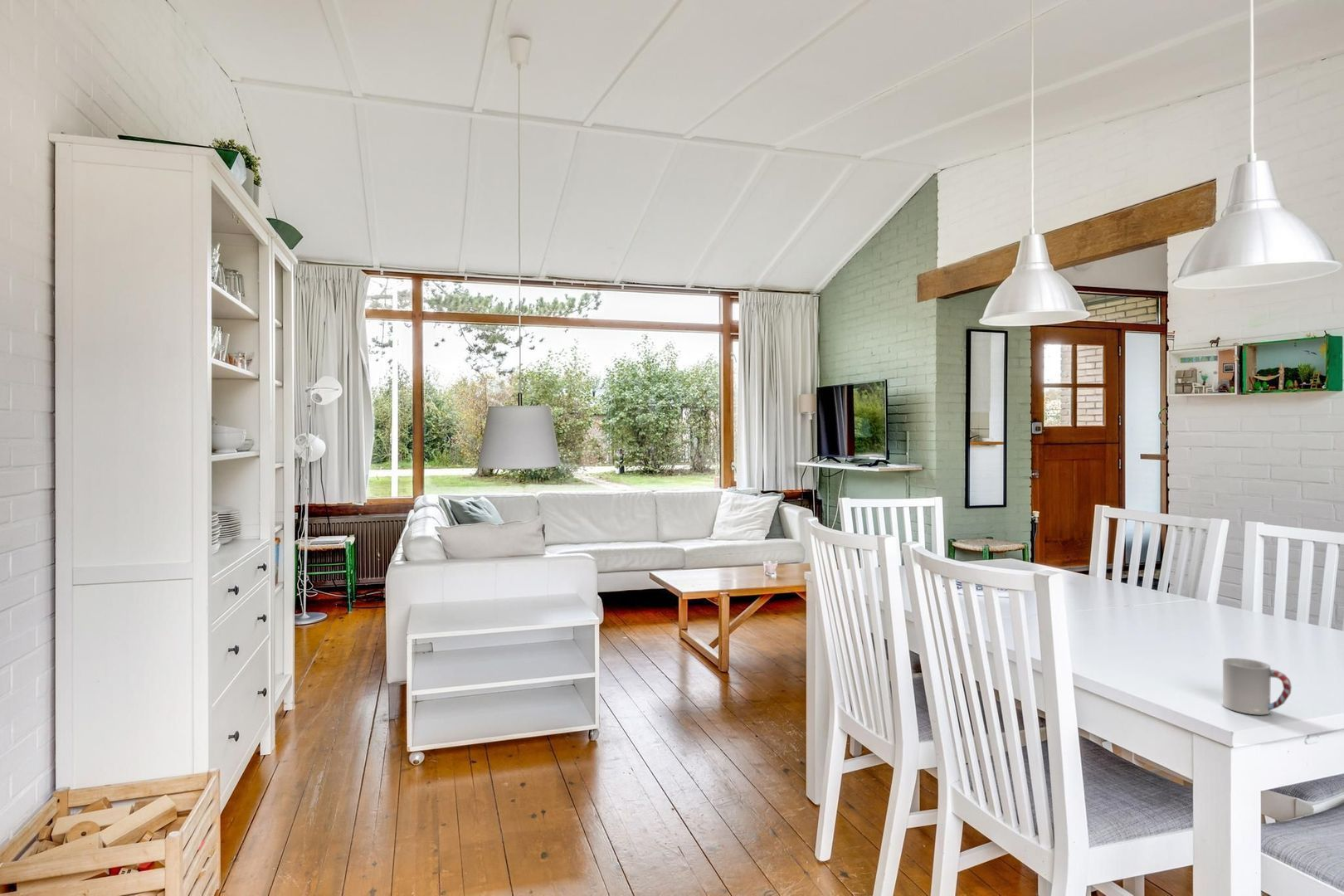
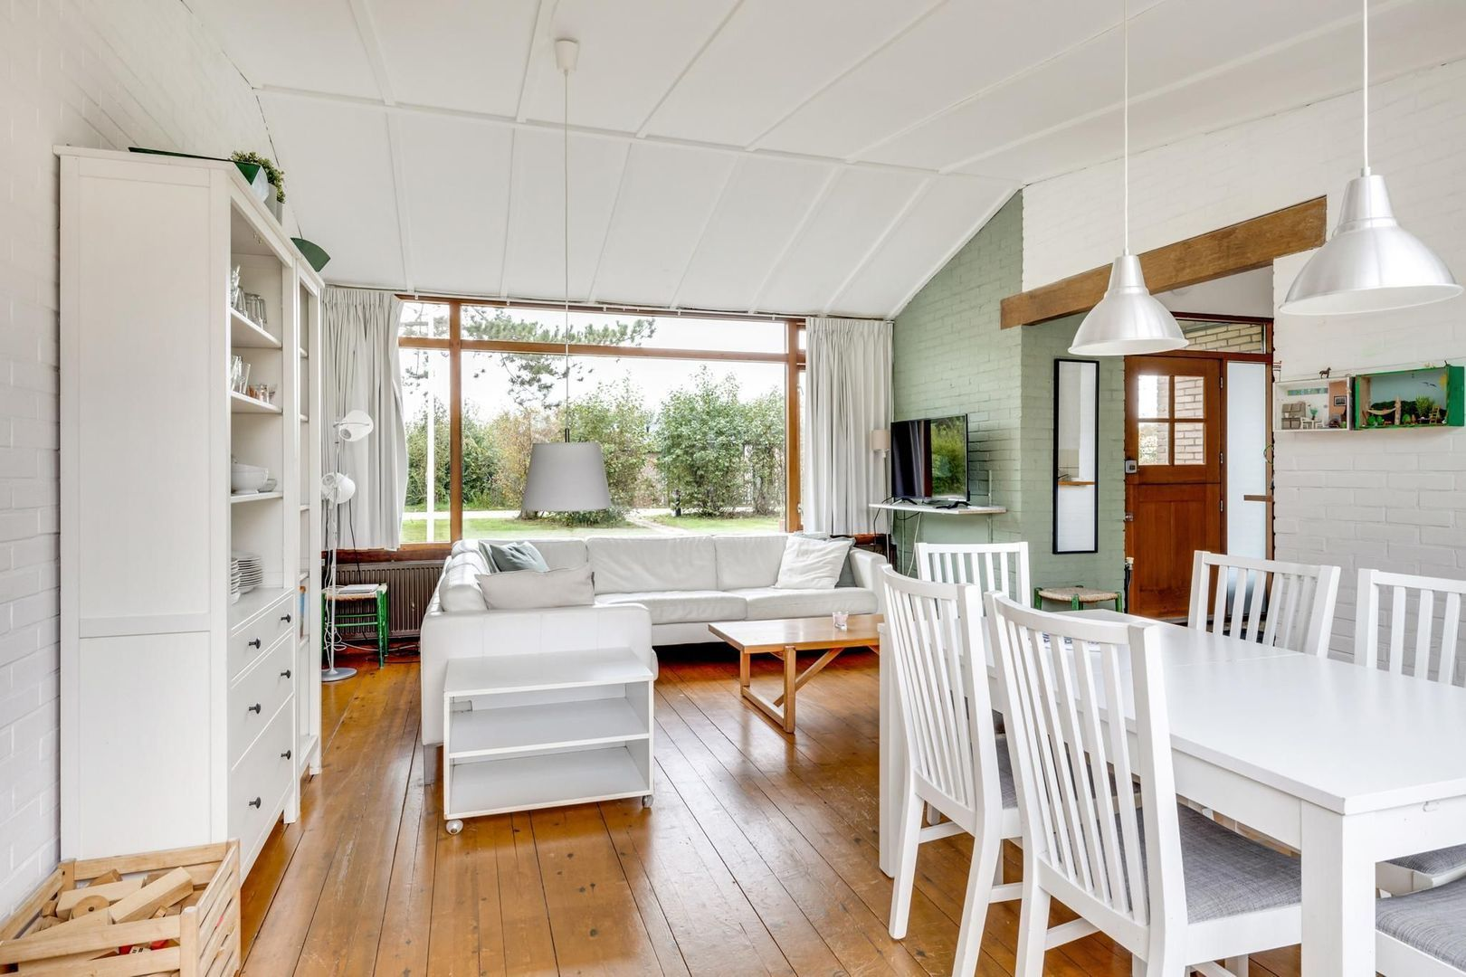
- cup (1256, 687)
